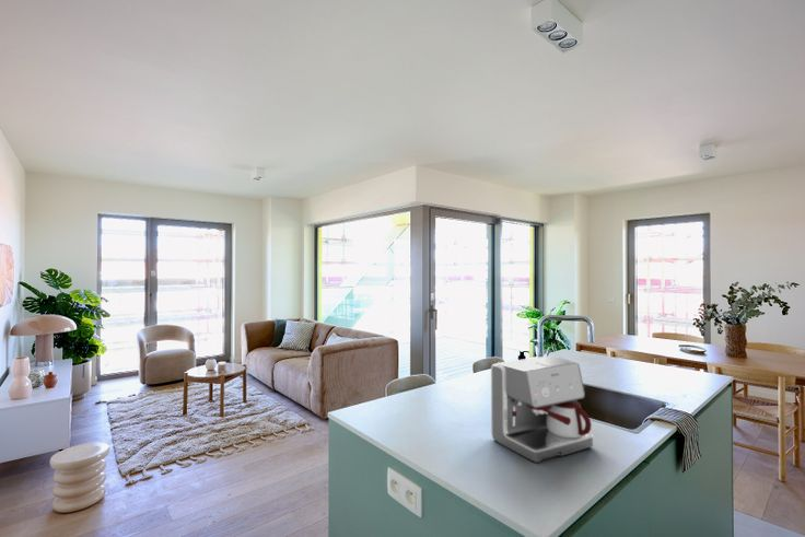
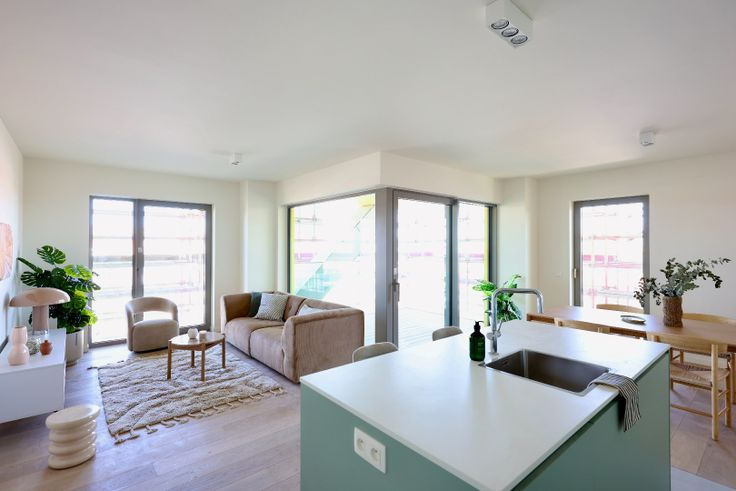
- coffee maker (540, 402)
